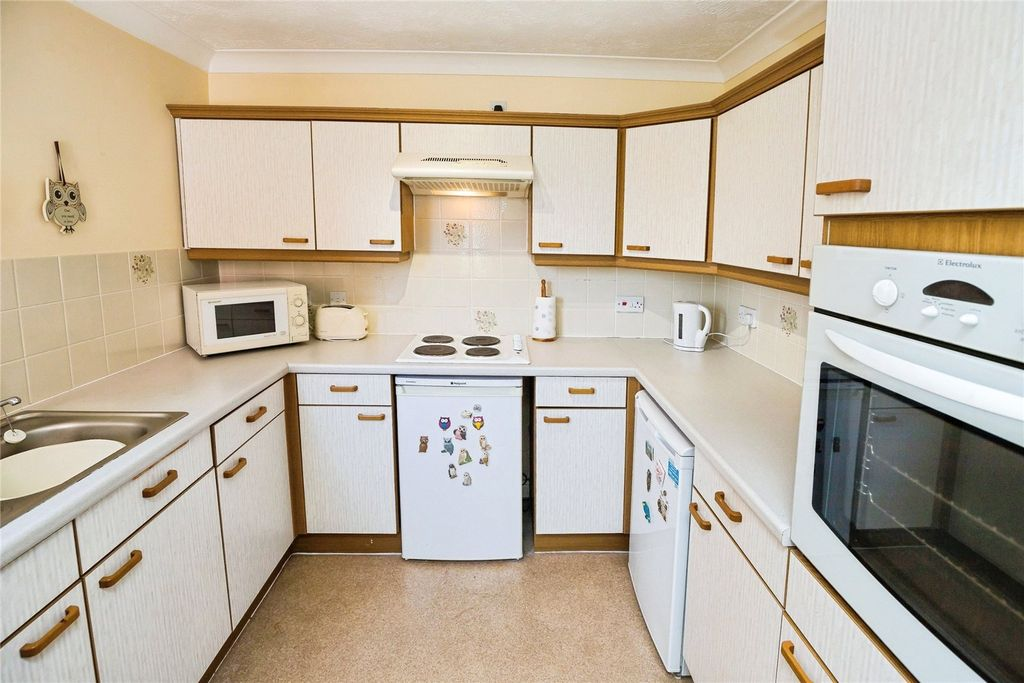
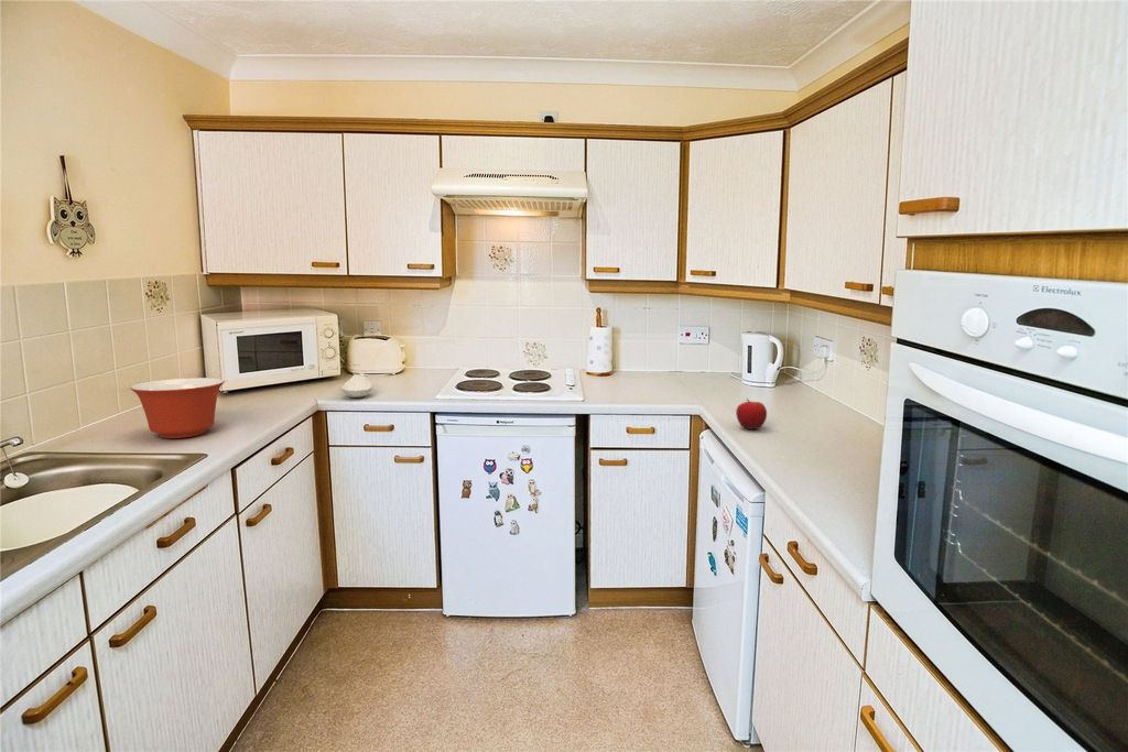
+ spoon rest (358, 384)
+ mixing bowl (181, 408)
+ fruit (751, 413)
